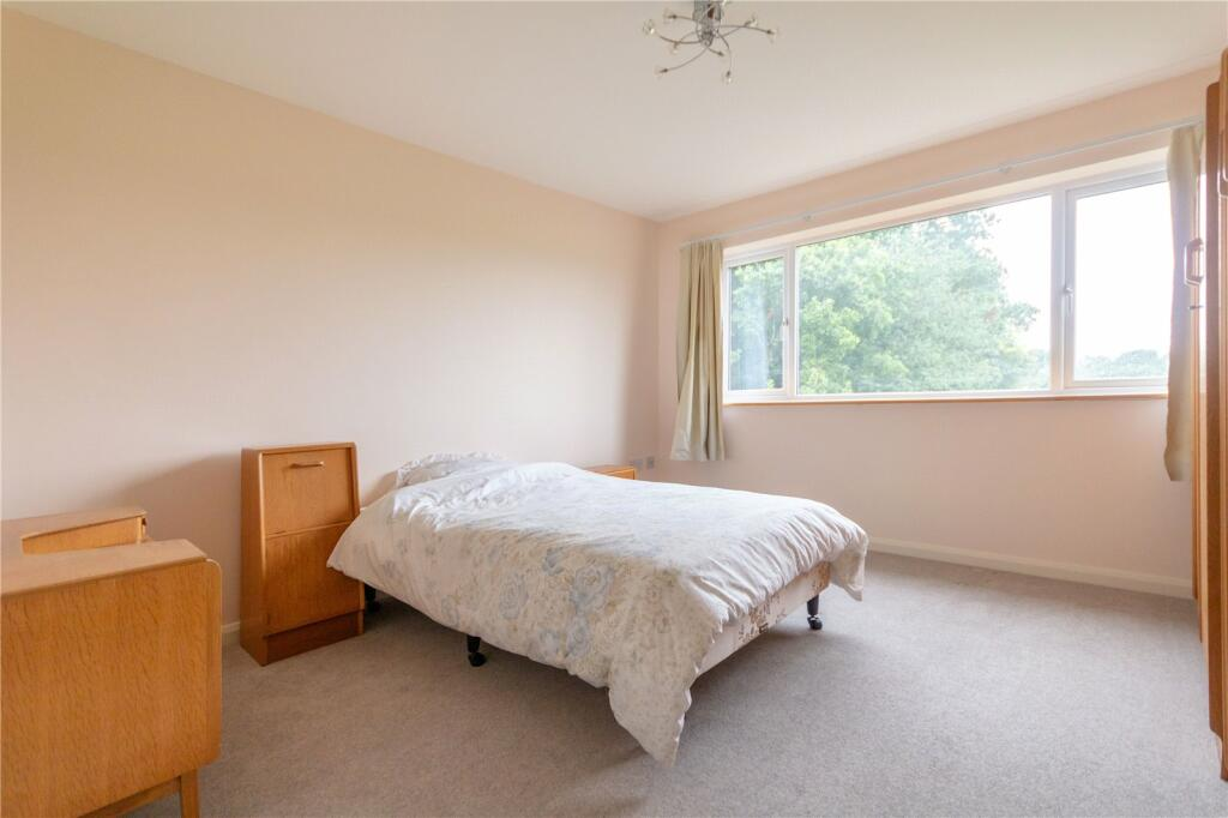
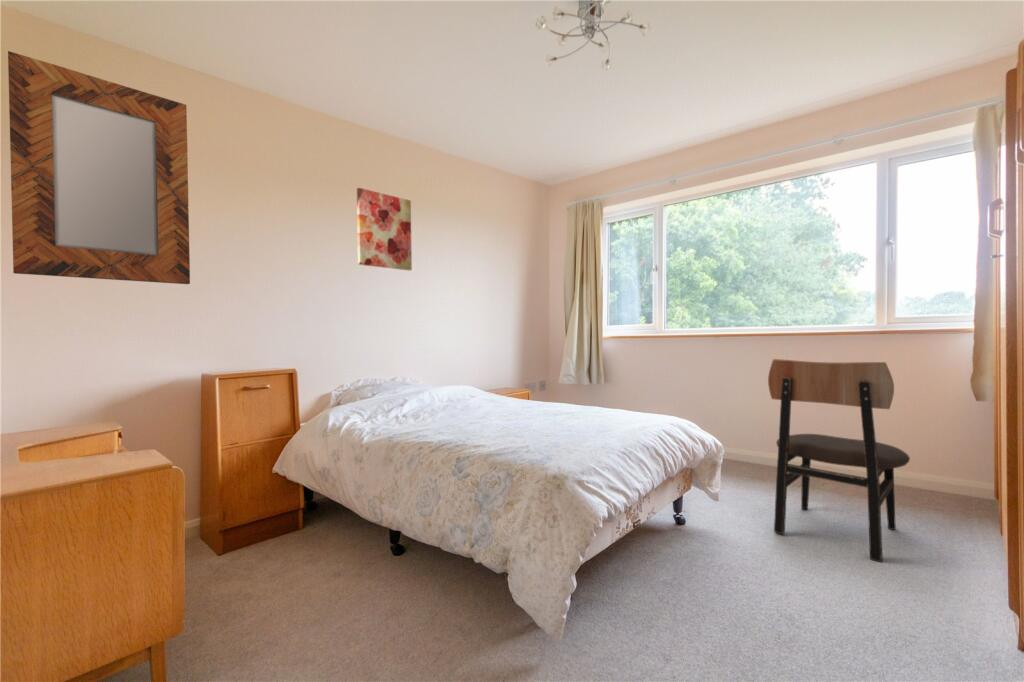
+ chair (836, 444)
+ home mirror (108, 180)
+ wall art (385, 231)
